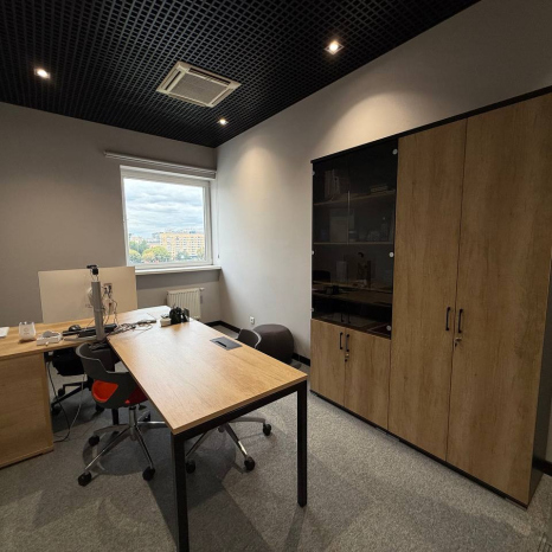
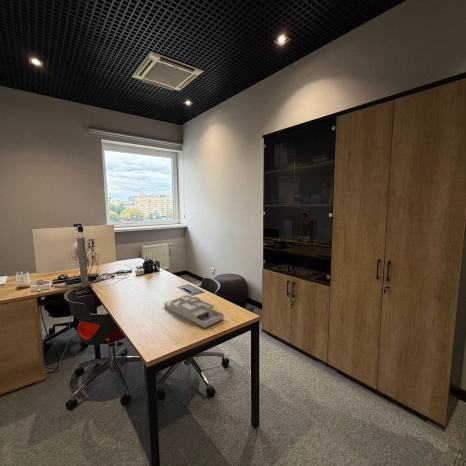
+ desk organizer (192, 306)
